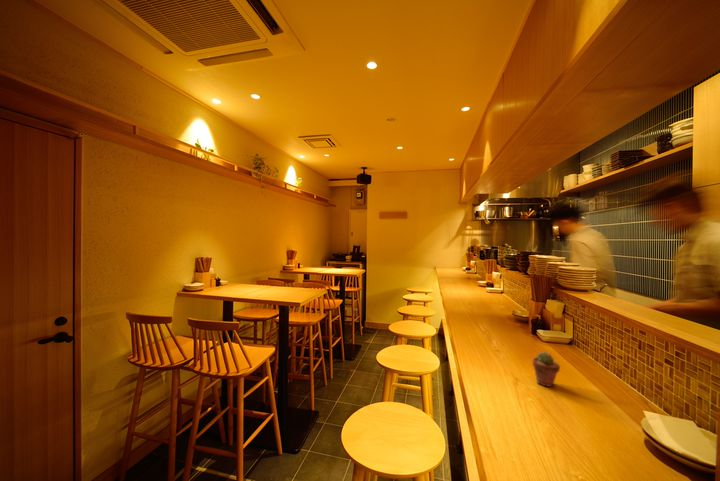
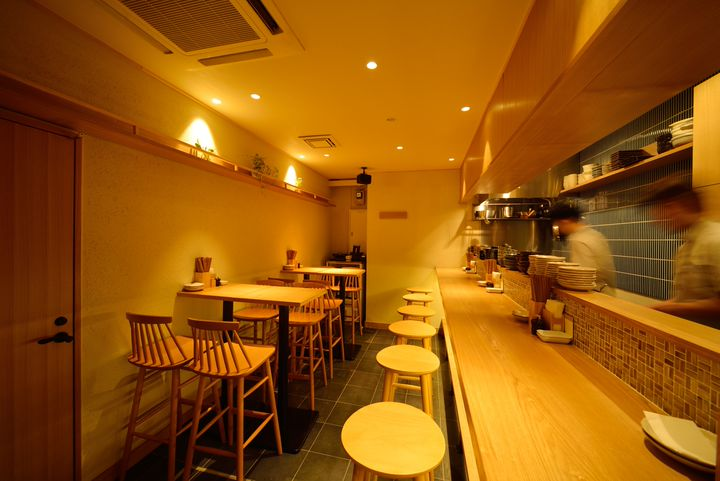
- potted succulent (545, 368)
